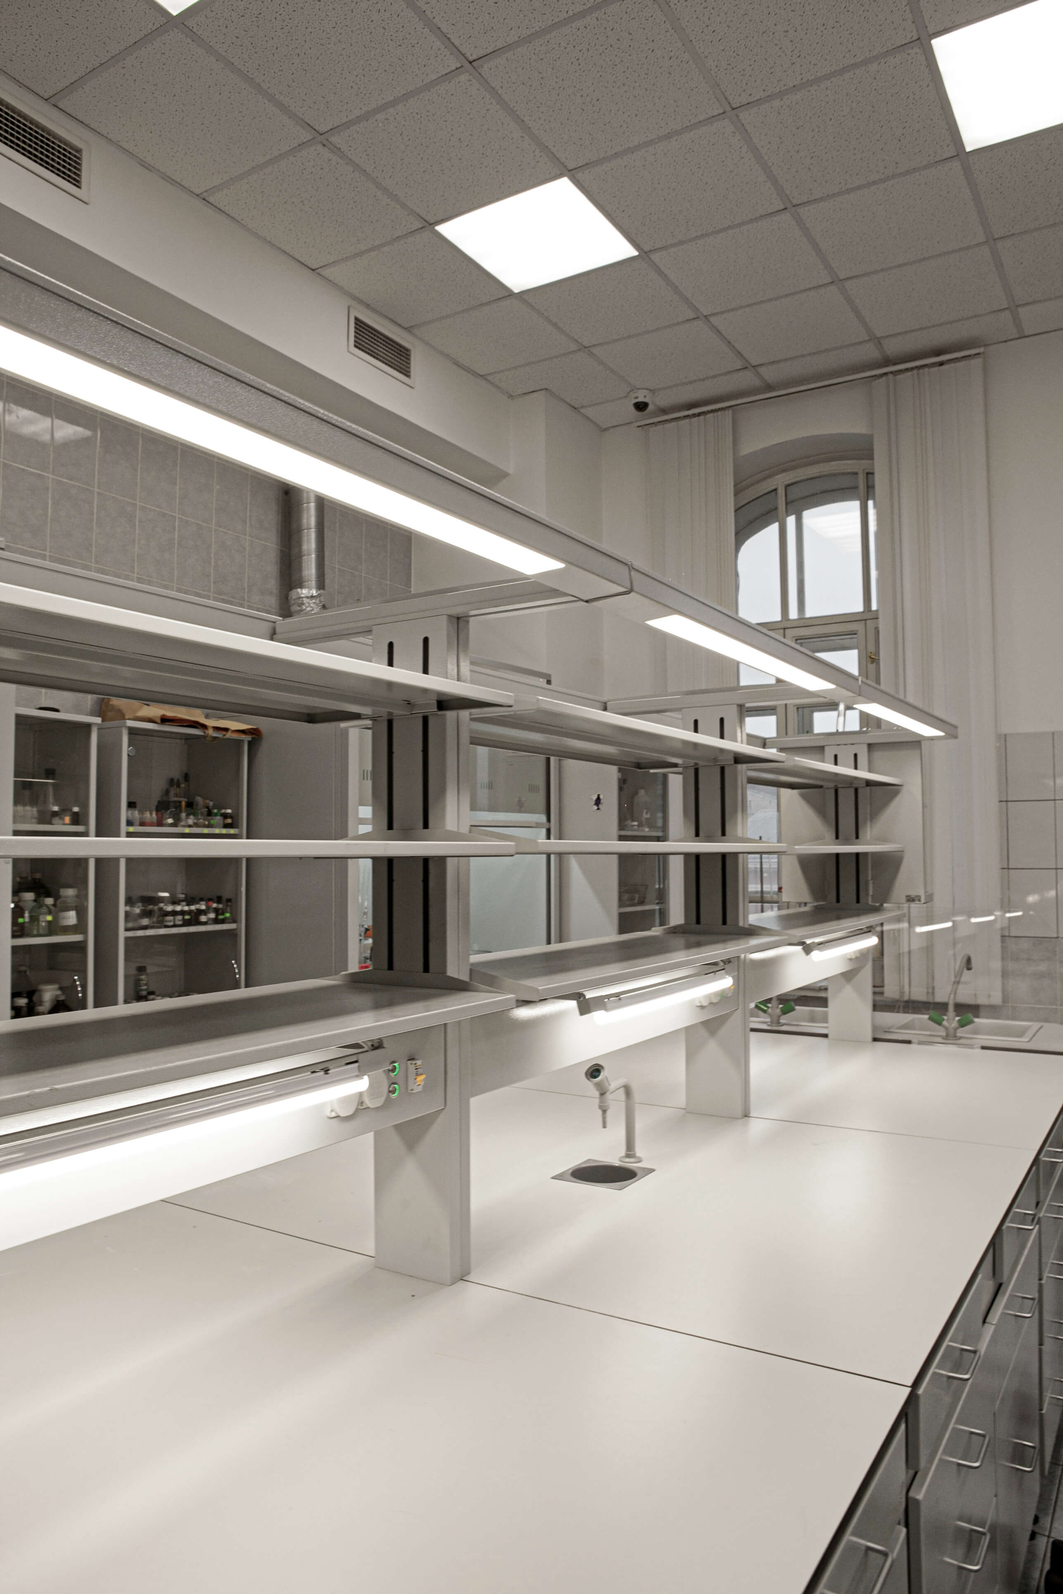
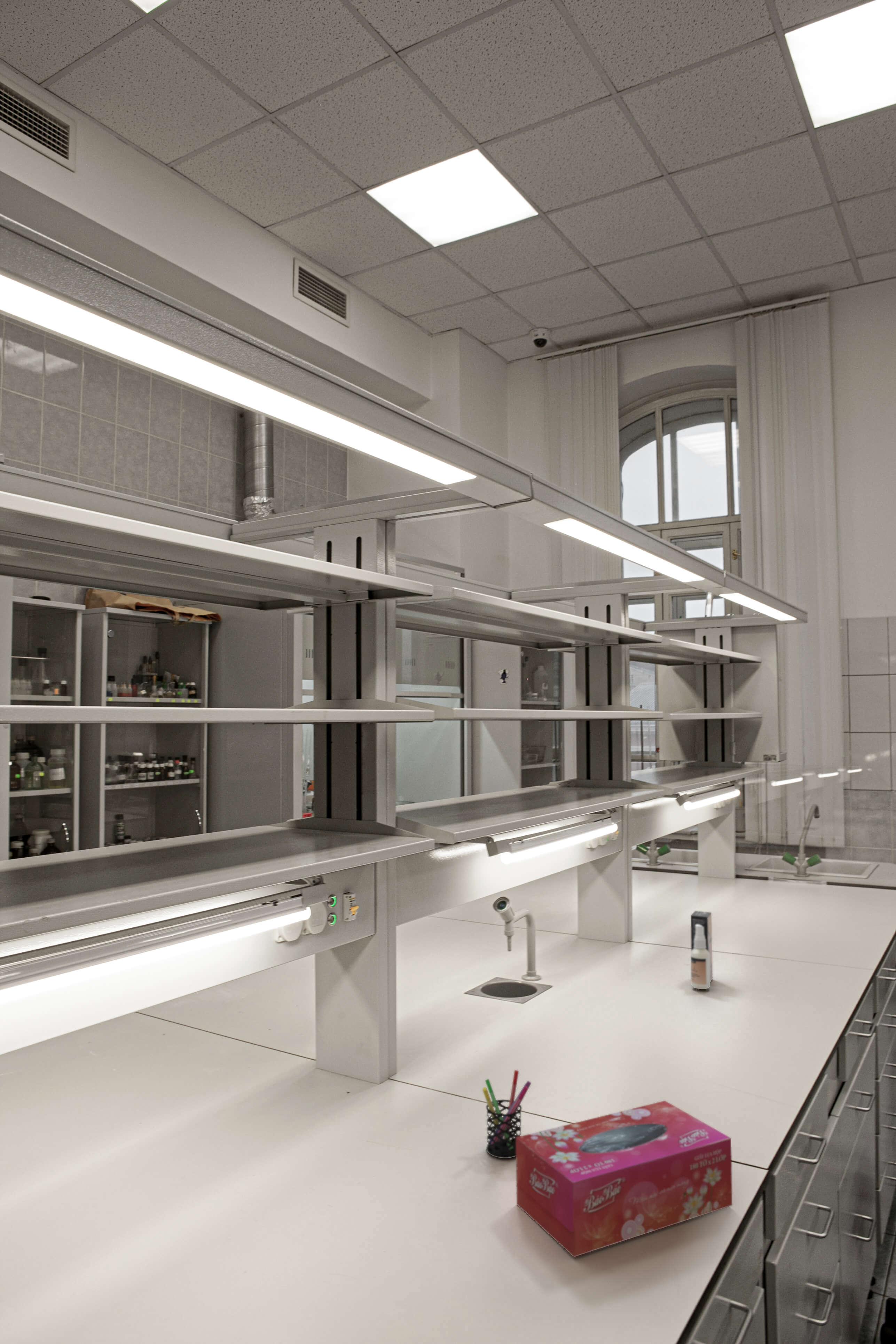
+ spray bottle (701, 950)
+ pen holder (502, 1110)
+ tissue box (624, 1171)
